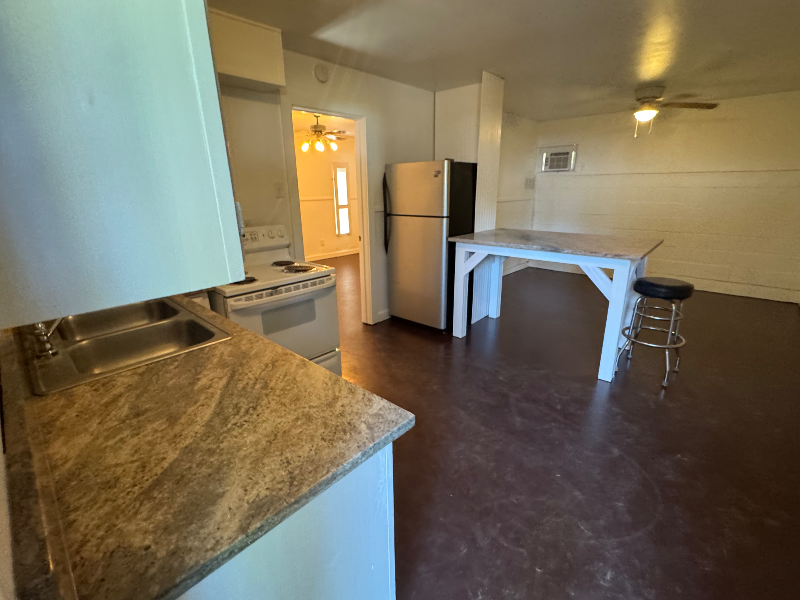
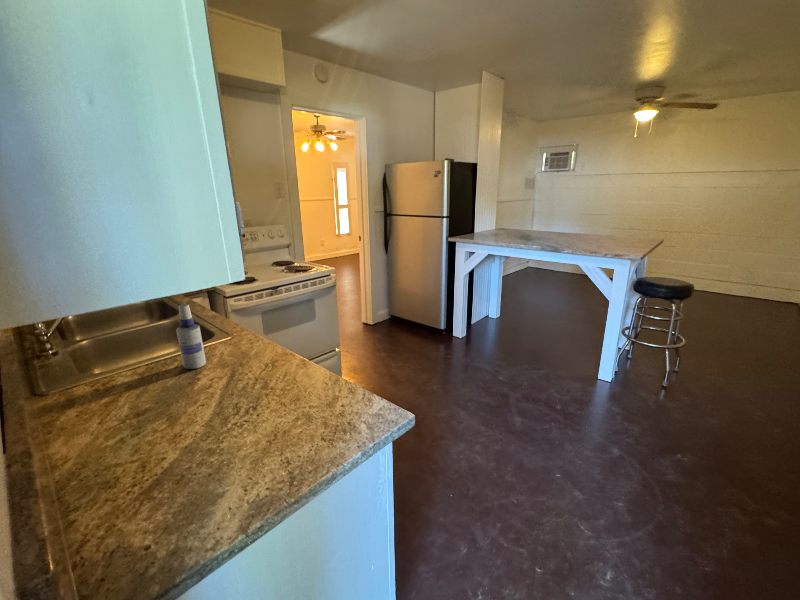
+ spray bottle (189, 335)
